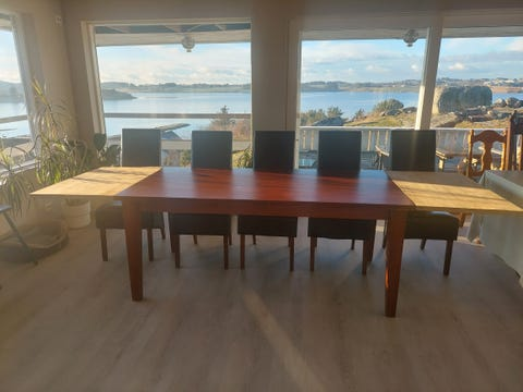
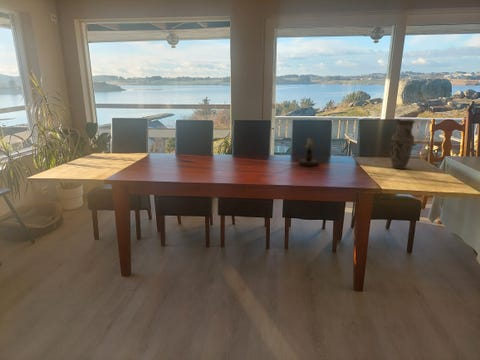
+ candlestick (309, 151)
+ vase (401, 144)
